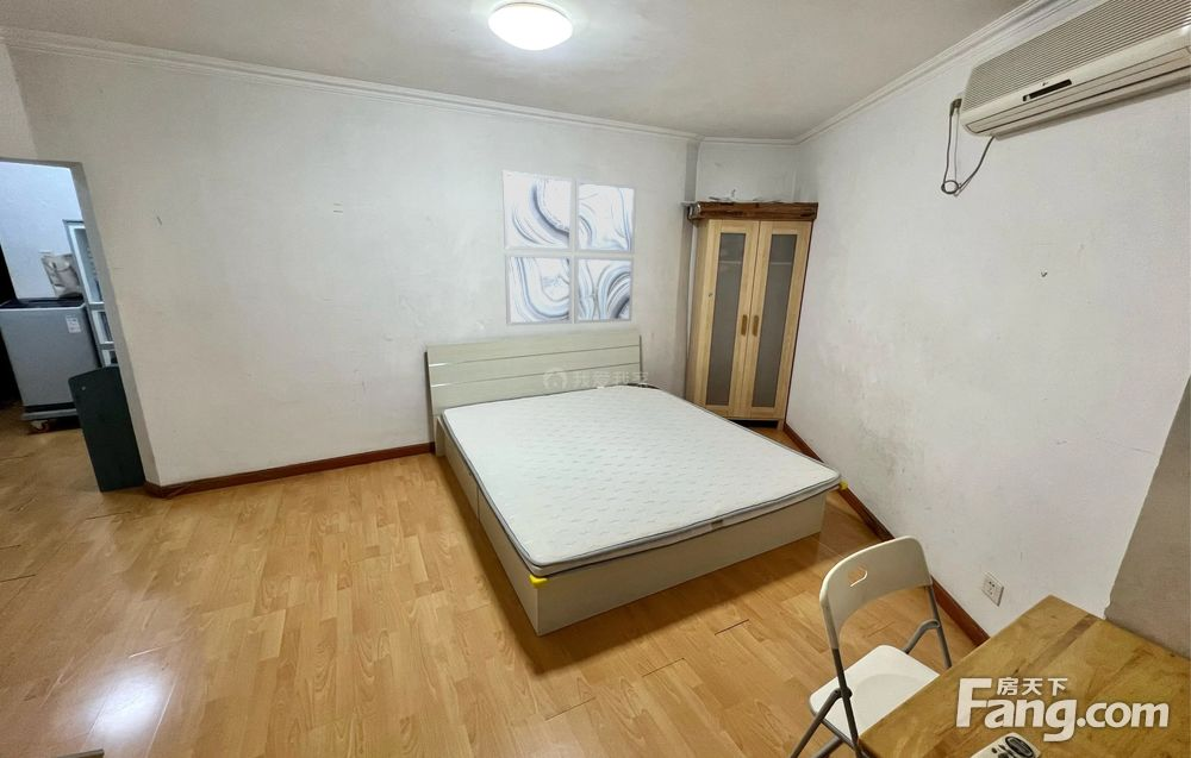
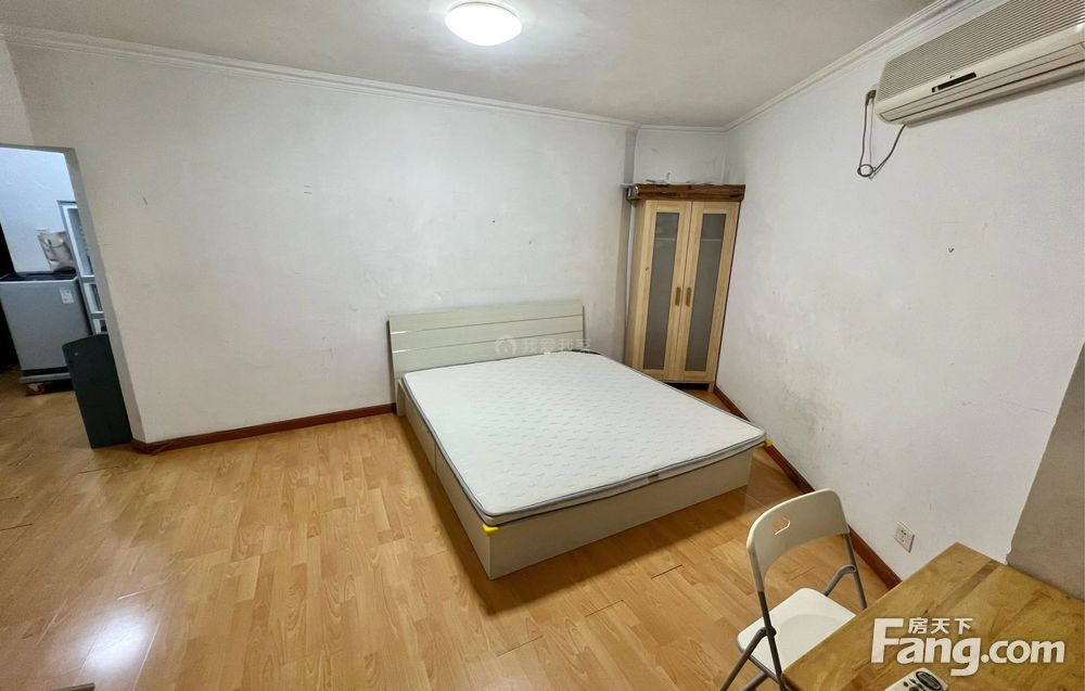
- wall art (574, 251)
